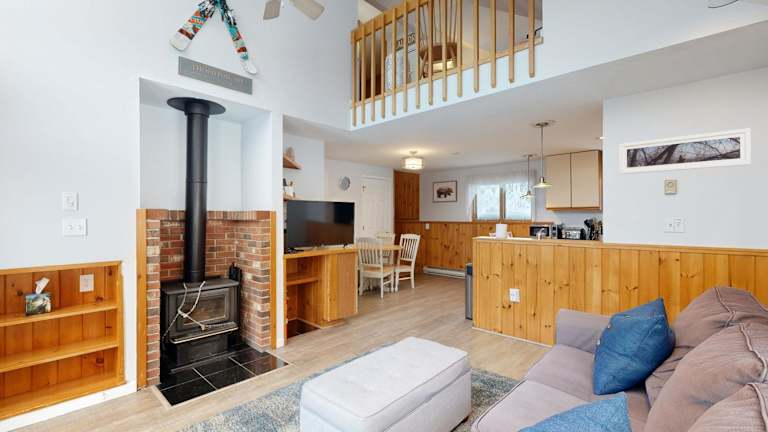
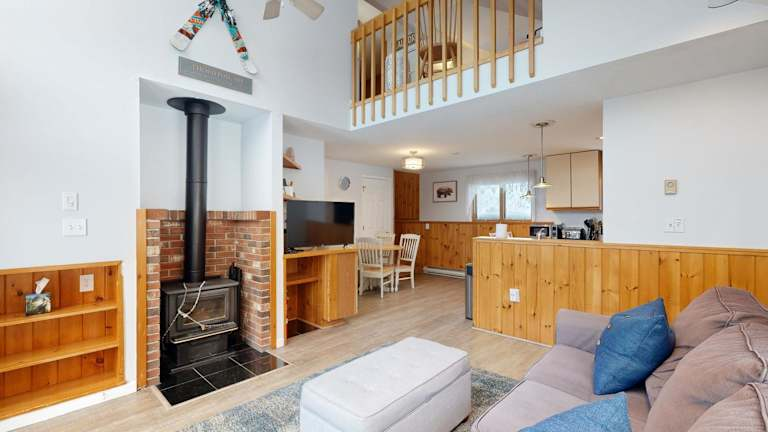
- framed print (678, 153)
